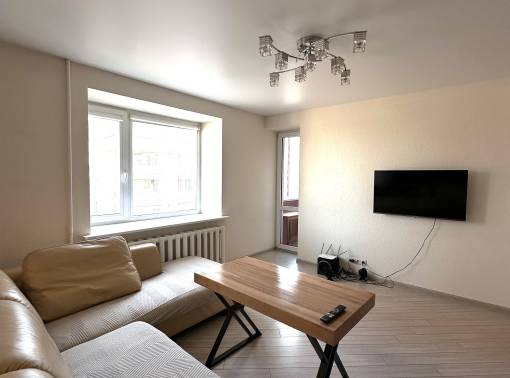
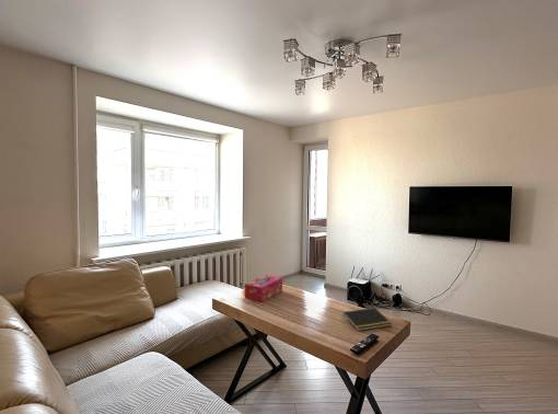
+ notepad (367, 318)
+ tissue box (264, 287)
